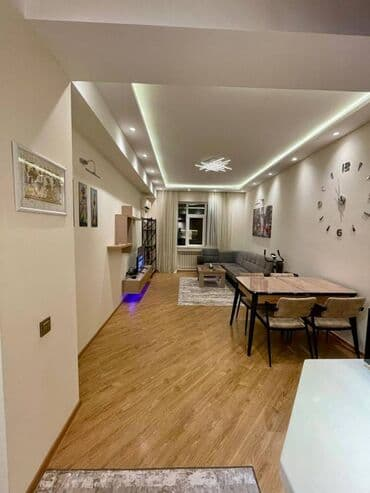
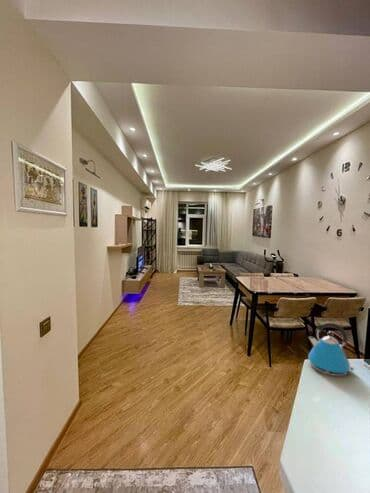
+ kettle (331, 345)
